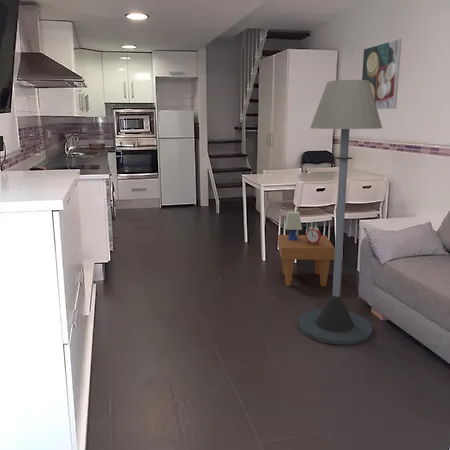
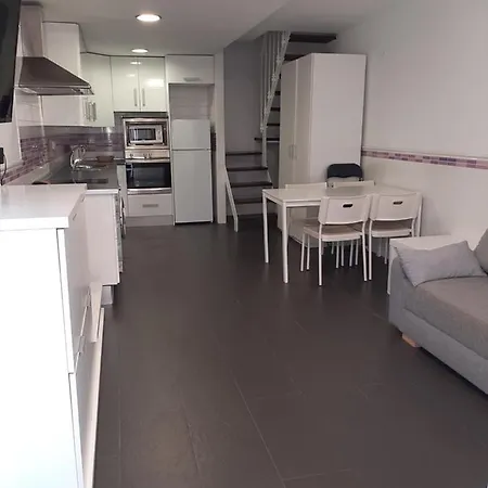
- side table (304, 247)
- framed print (379, 77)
- floor lamp (340, 212)
